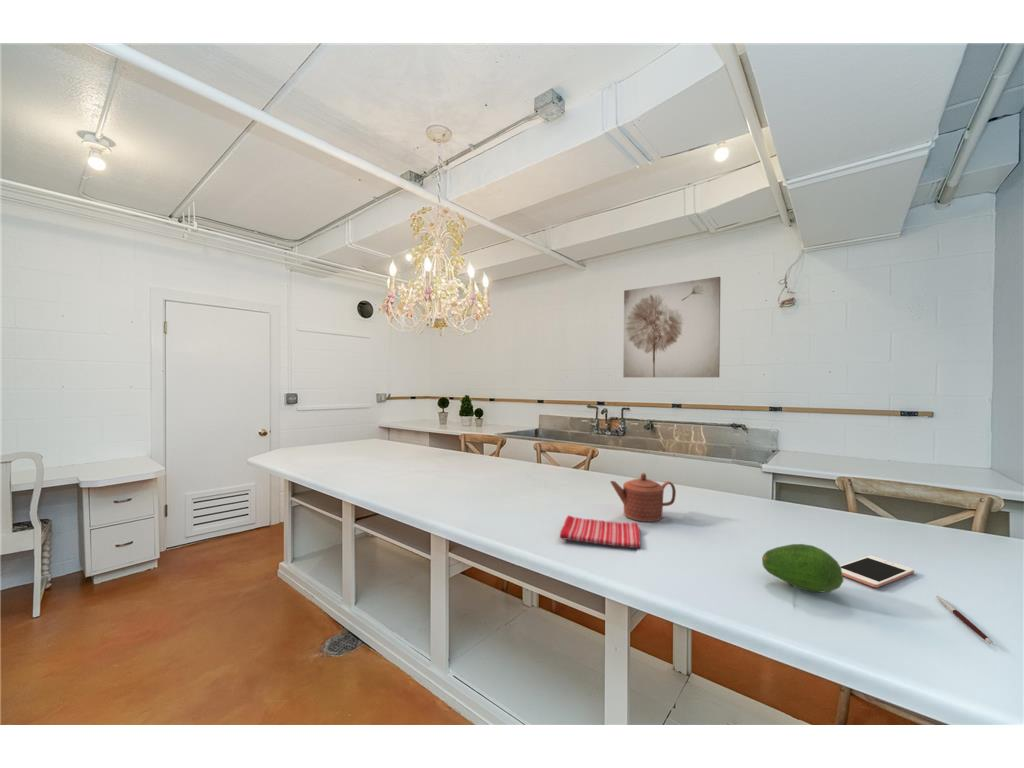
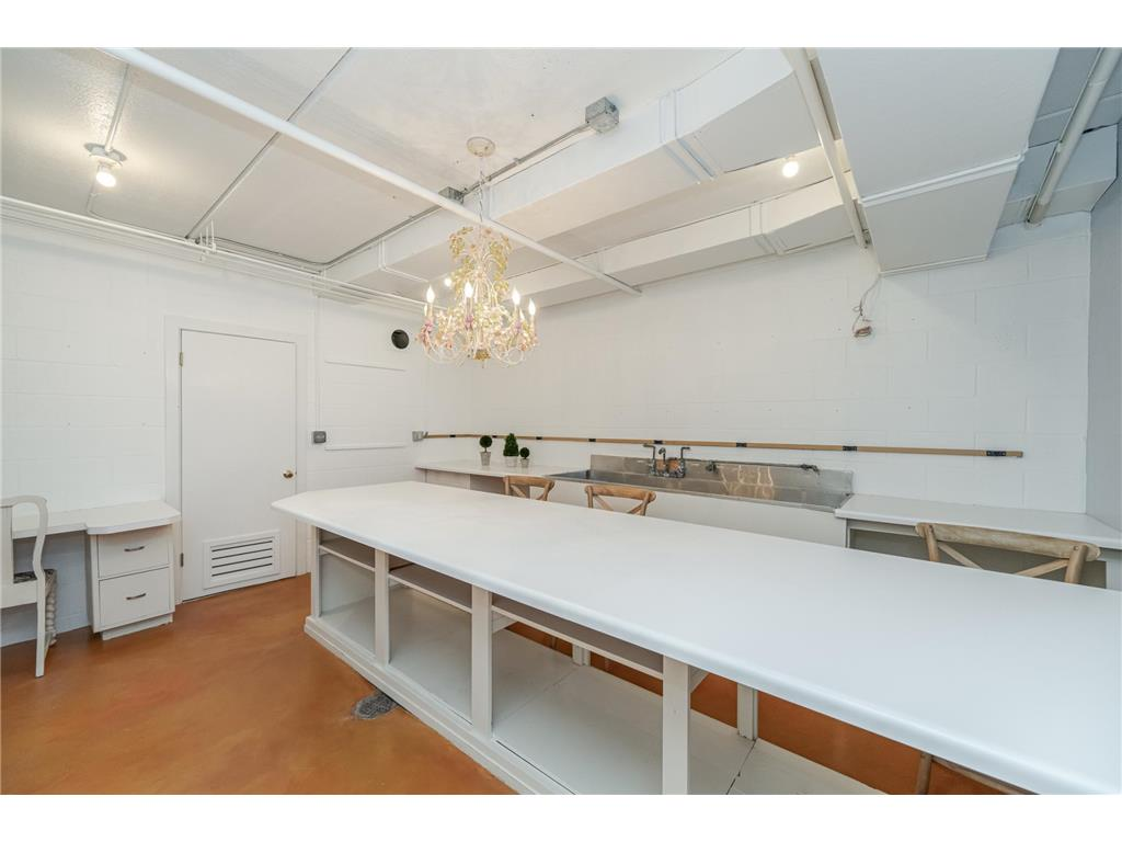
- fruit (800, 565)
- teapot (642, 494)
- dish towel (600, 530)
- wall art (668, 330)
- pen (962, 618)
- cell phone (873, 570)
